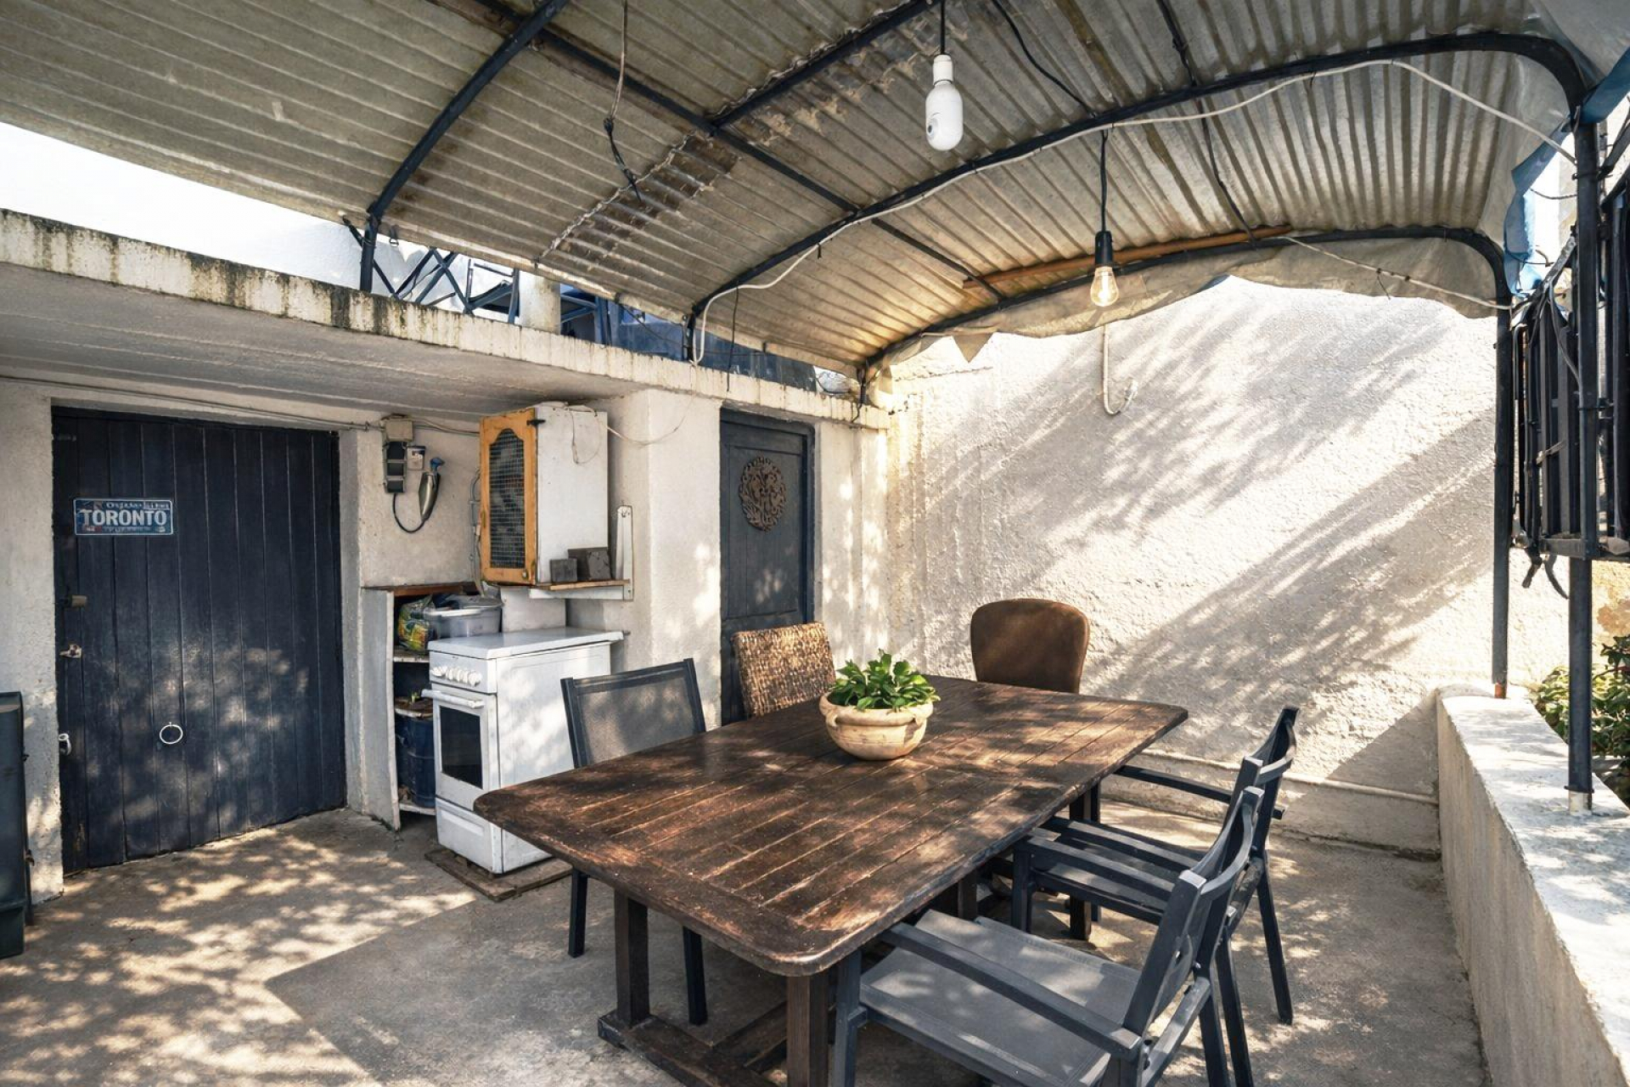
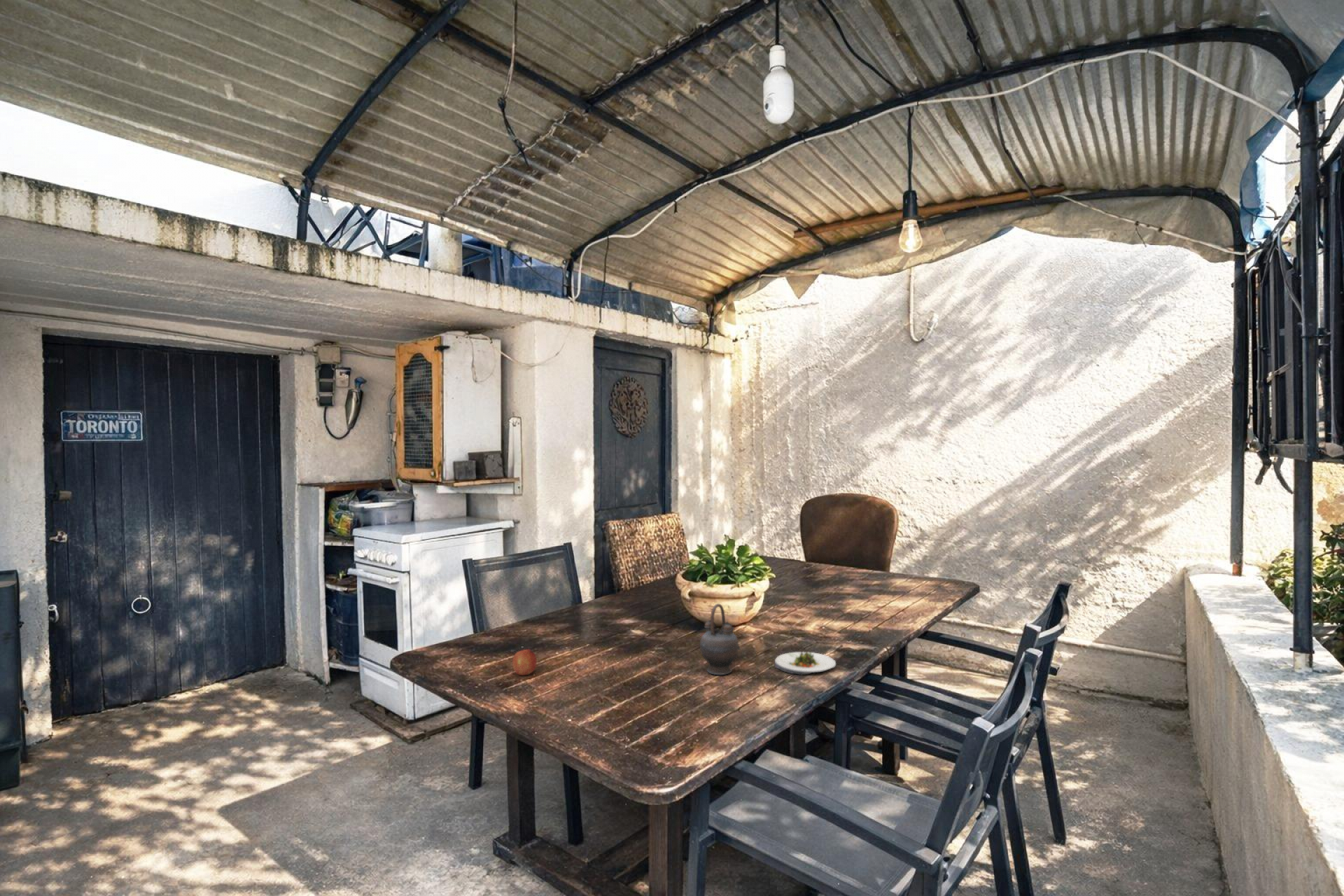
+ salad plate (804, 659)
+ fruit (524, 661)
+ teapot (721, 637)
